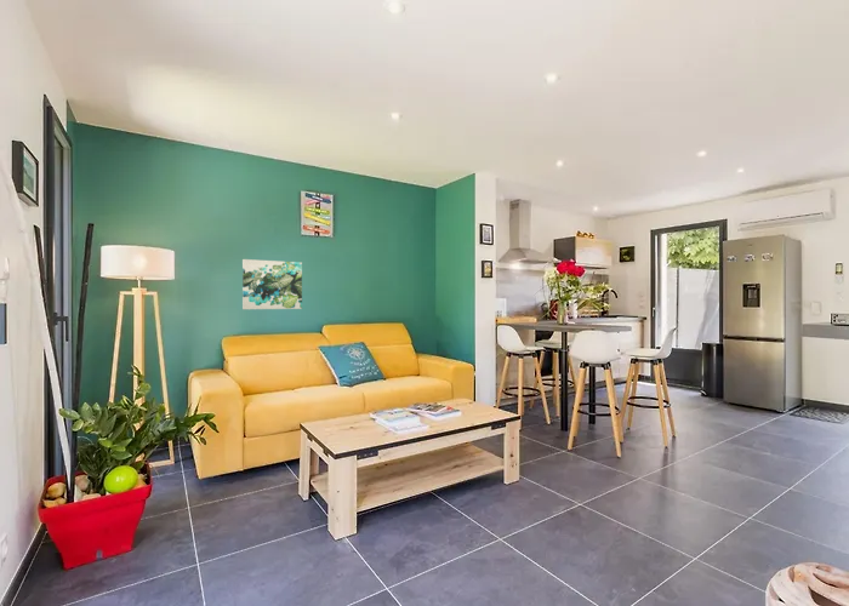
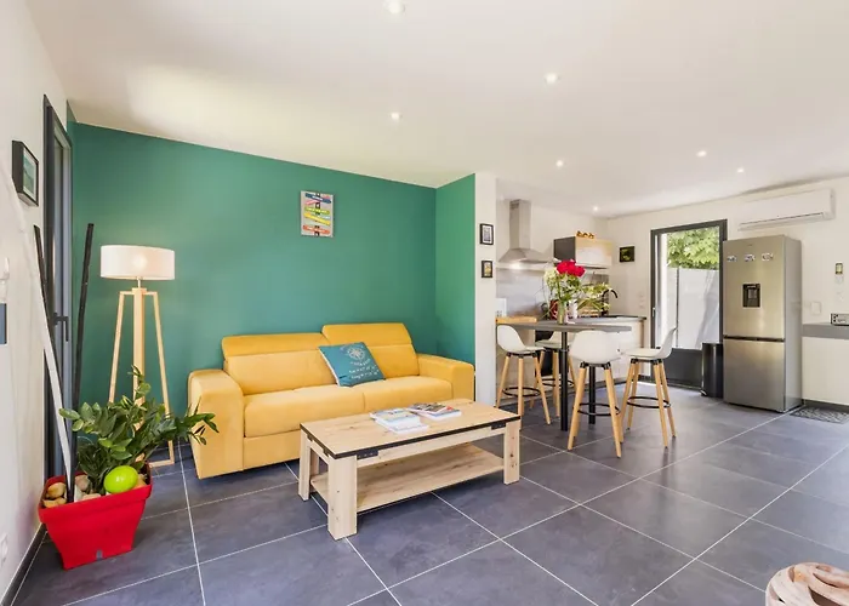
- wall art (273, 285)
